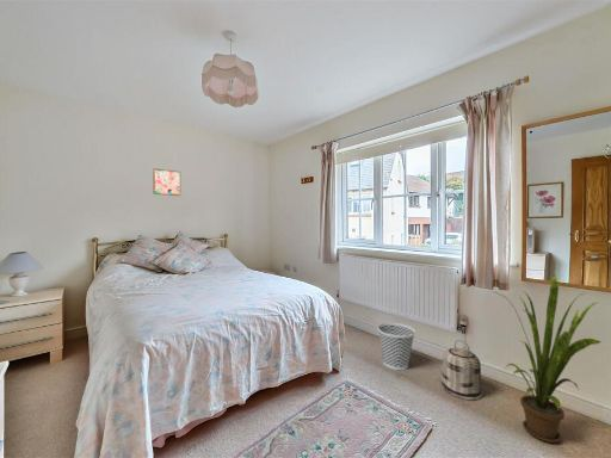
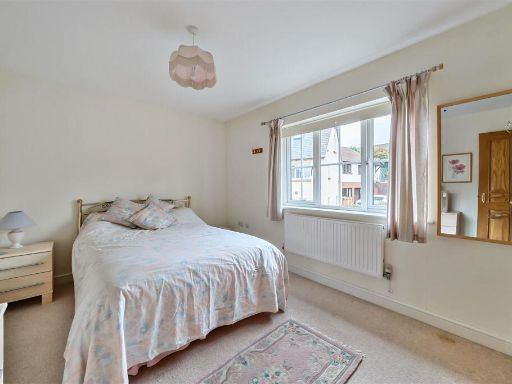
- basket (461, 365)
- house plant (539, 353)
- wall art (167, 182)
- wastebasket (395, 346)
